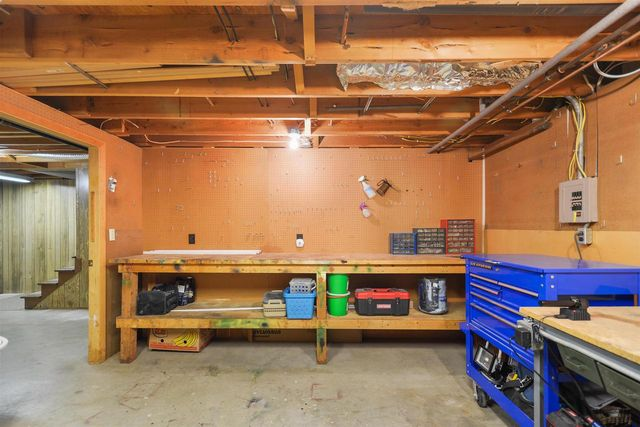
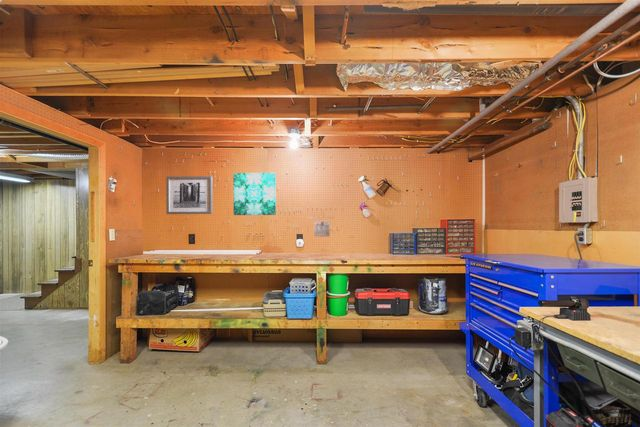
+ wall art (254, 194)
+ calendar (321, 226)
+ wall art (189, 195)
